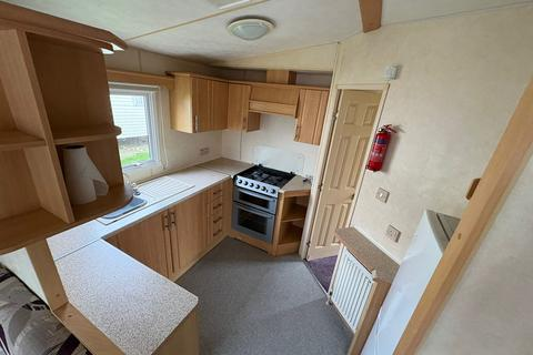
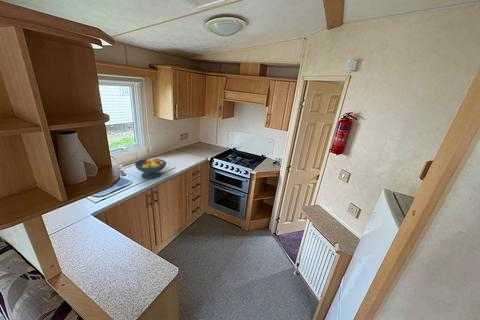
+ fruit bowl (151, 167)
